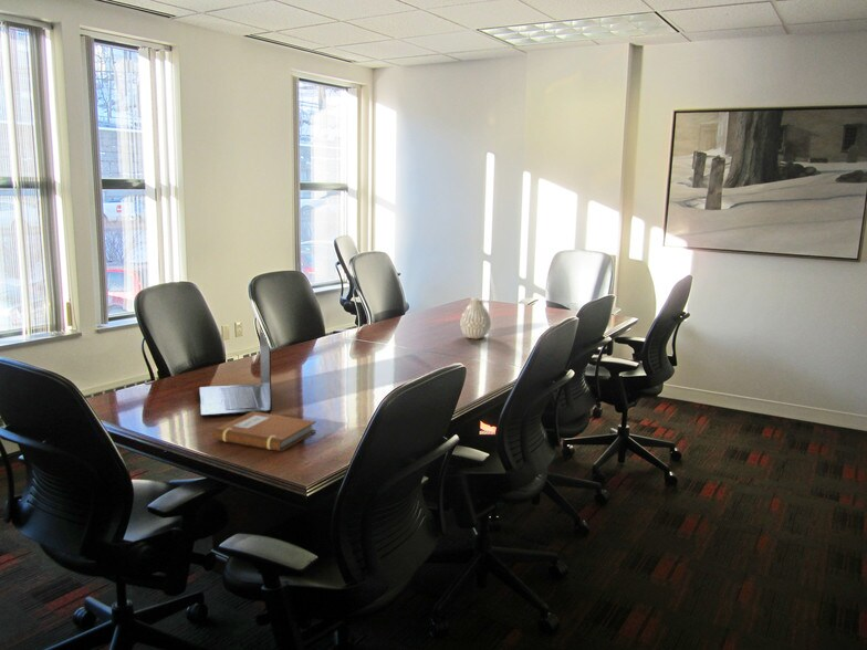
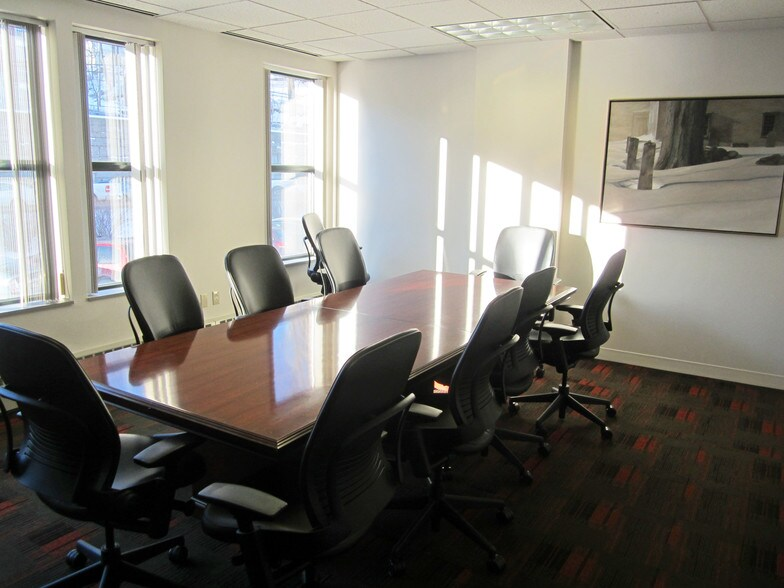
- vase (476, 317)
- laptop (232, 385)
- notebook (263, 430)
